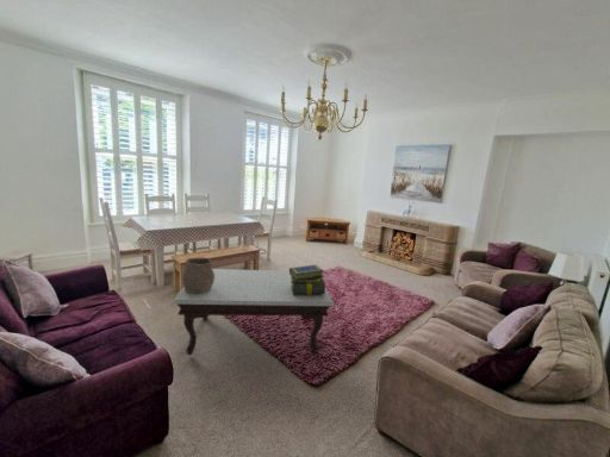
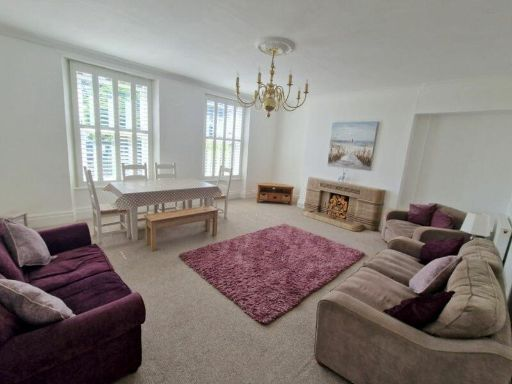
- ceramic pot (198, 274)
- coffee table (256, 308)
- stack of books (306, 278)
